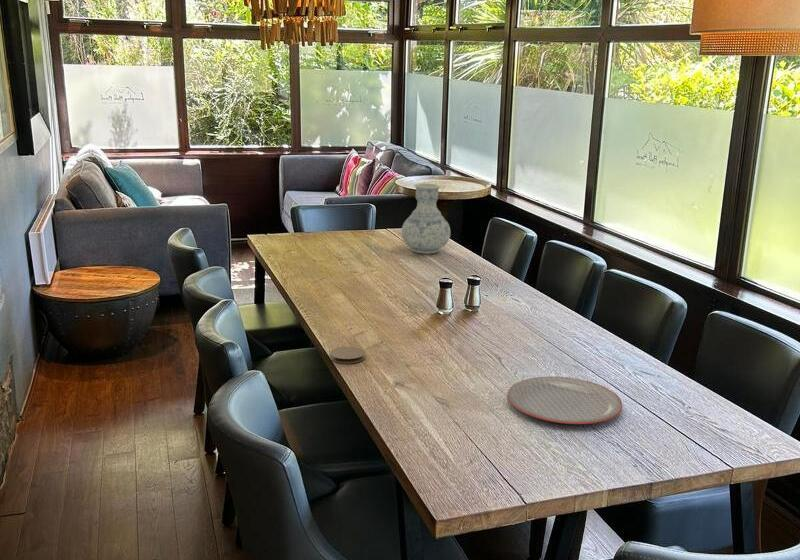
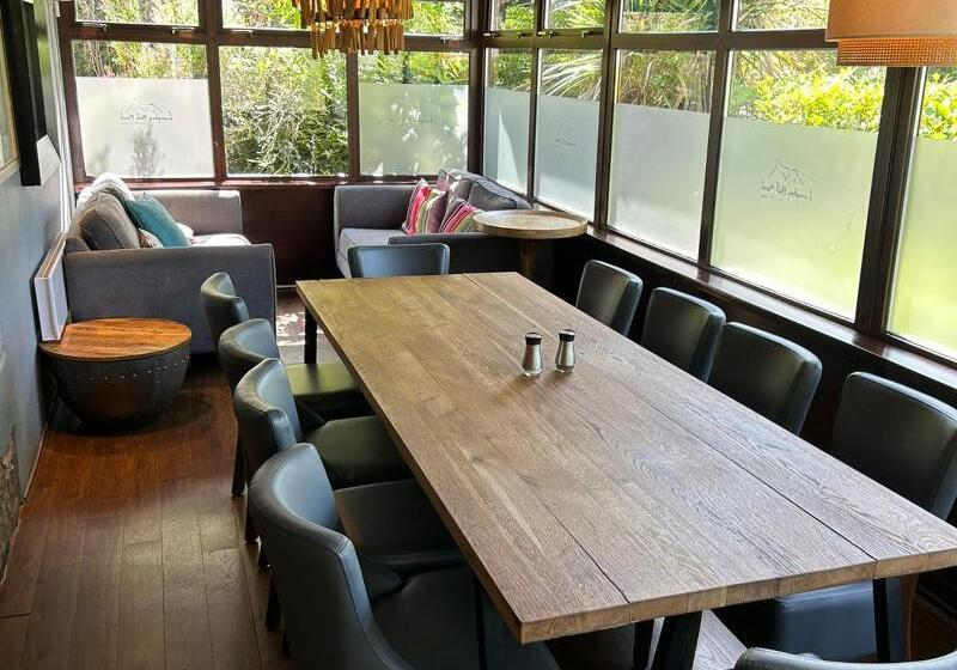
- vase (426, 218)
- coaster (347, 354)
- plate (563, 402)
